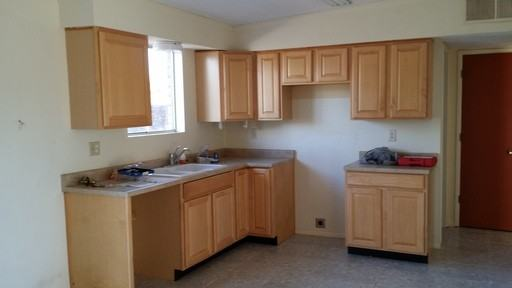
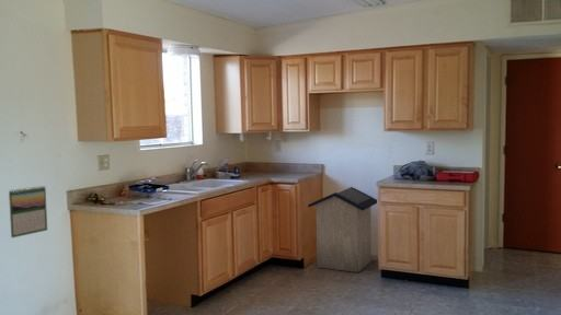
+ trash can (344, 226)
+ calendar (28, 210)
